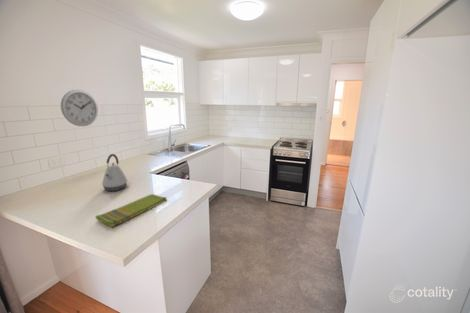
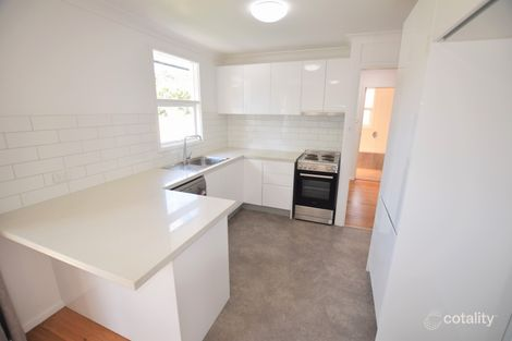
- dish towel (134, 207)
- kettle (113, 171)
- wall clock (81, 108)
